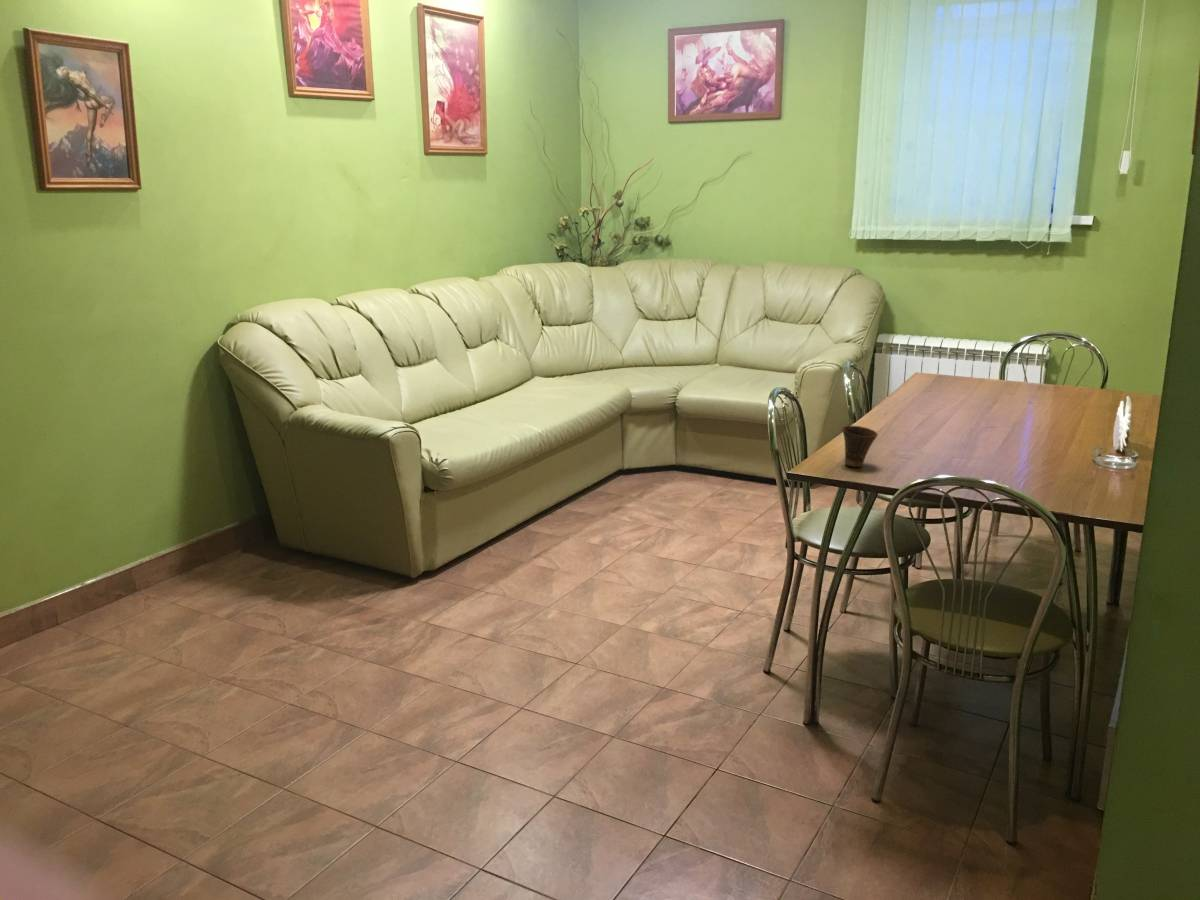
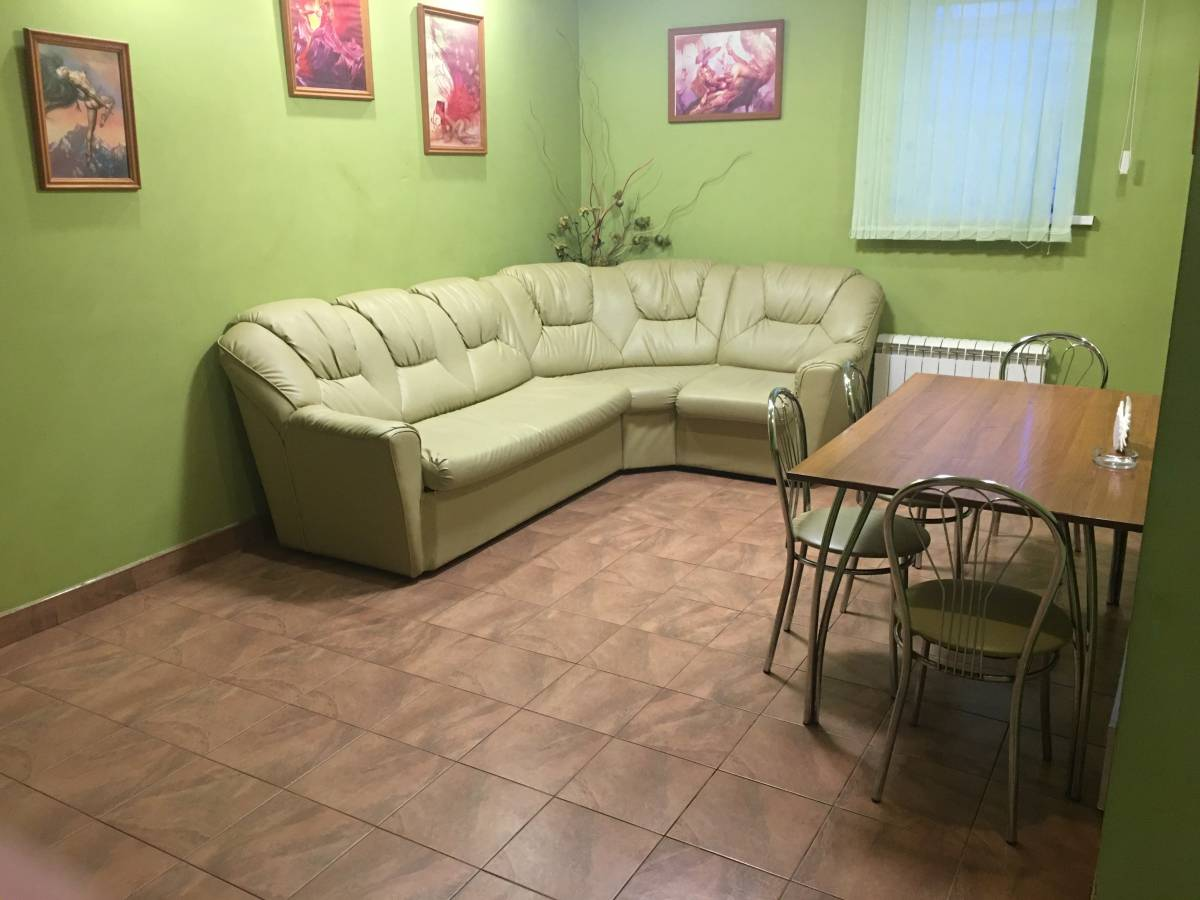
- cup (858, 447)
